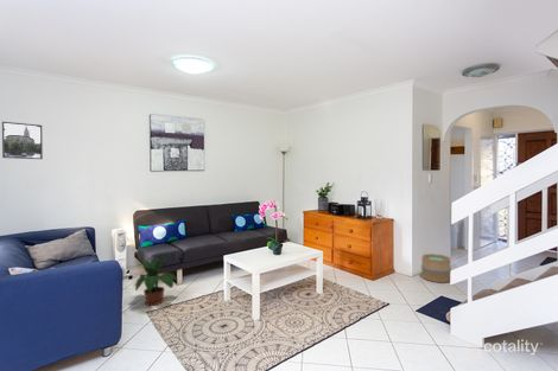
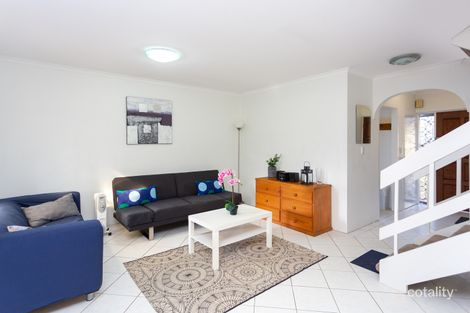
- potted plant (153, 277)
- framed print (23, 141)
- bucket (436, 267)
